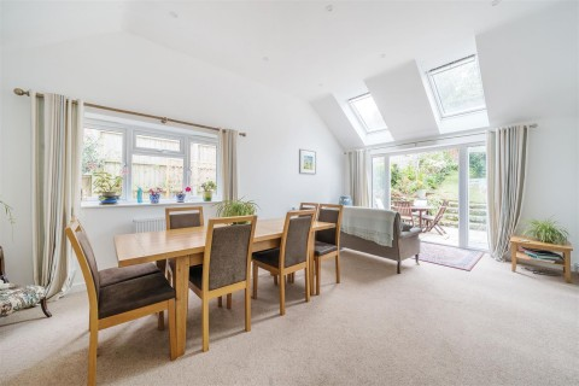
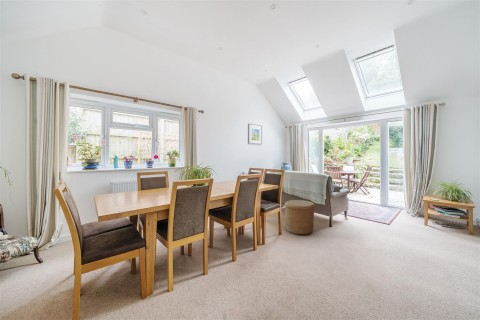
+ woven basket (299, 216)
